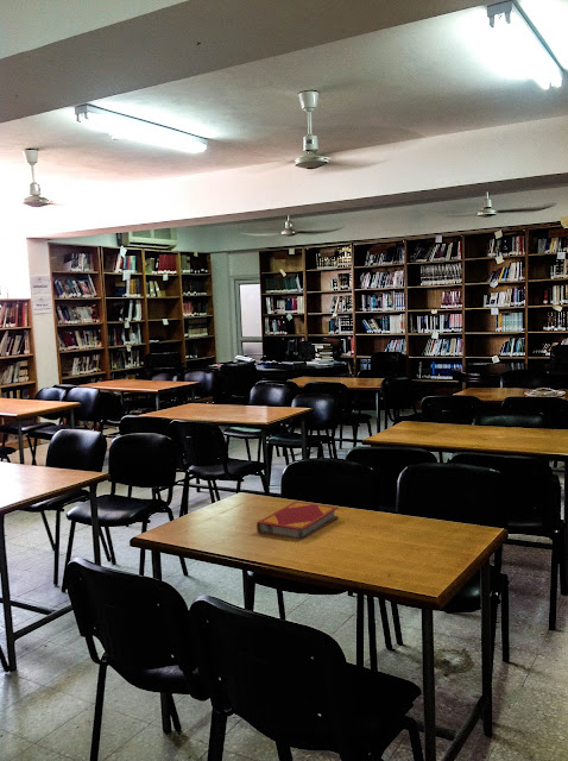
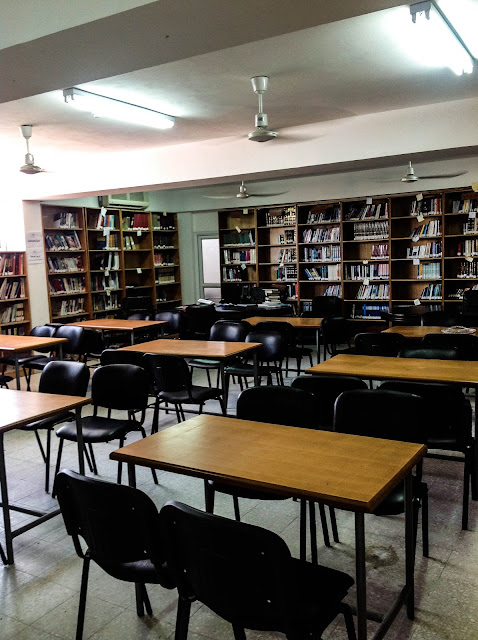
- hardback book (298, 518)
